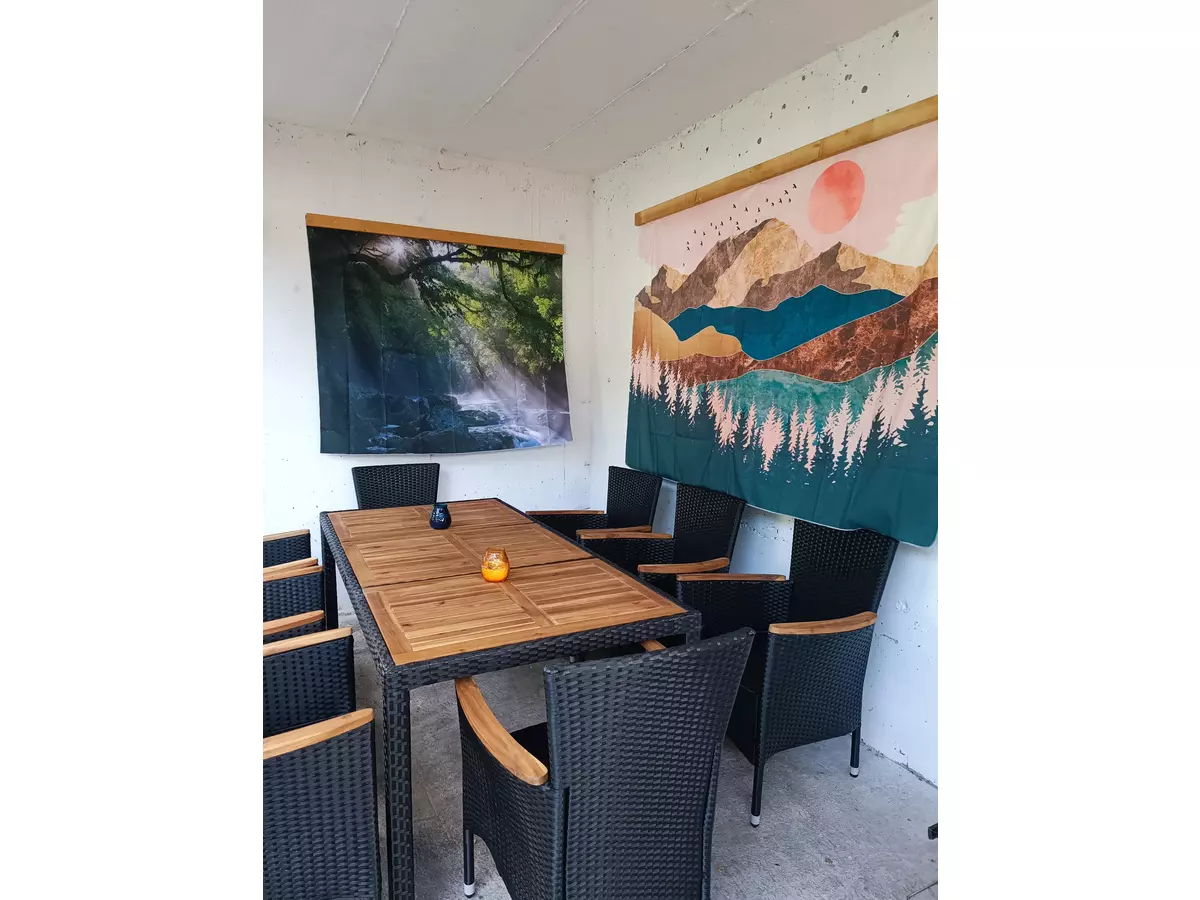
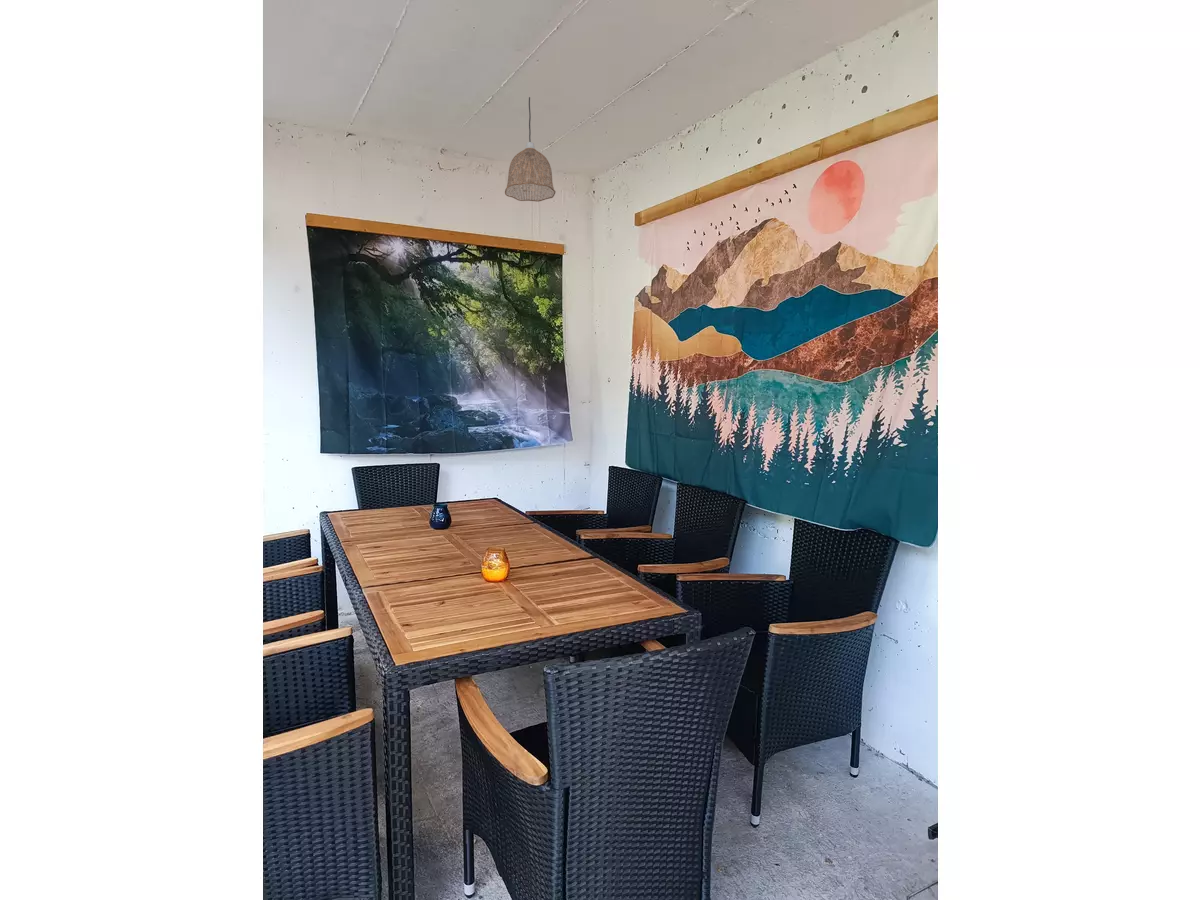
+ pendant lamp (529, 145)
